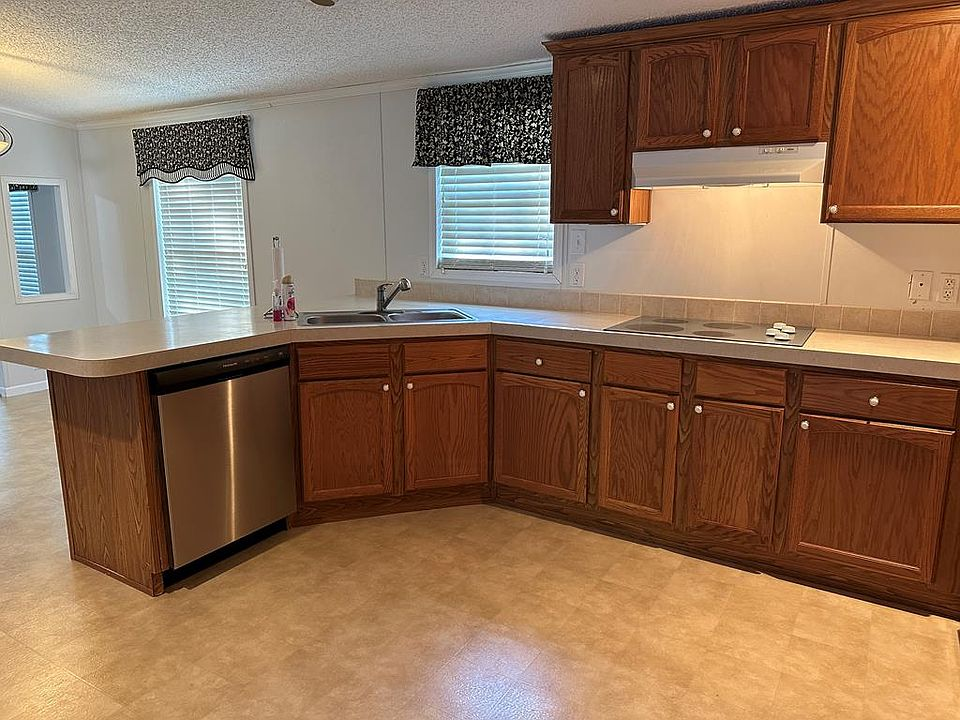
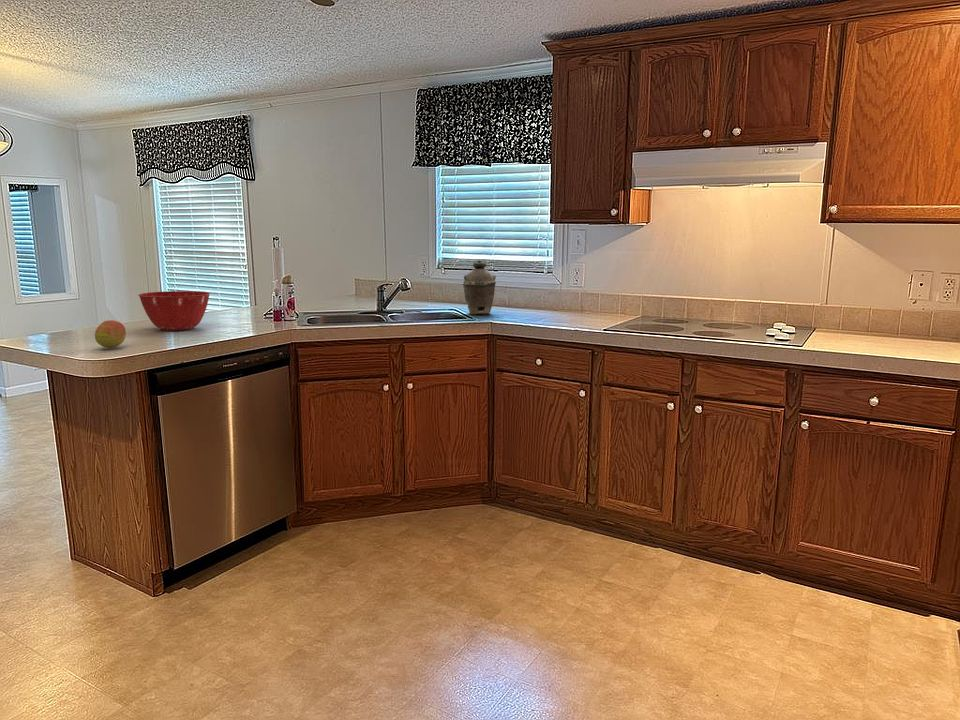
+ fruit (110, 334)
+ kettle (479, 287)
+ mixing bowl (176, 310)
